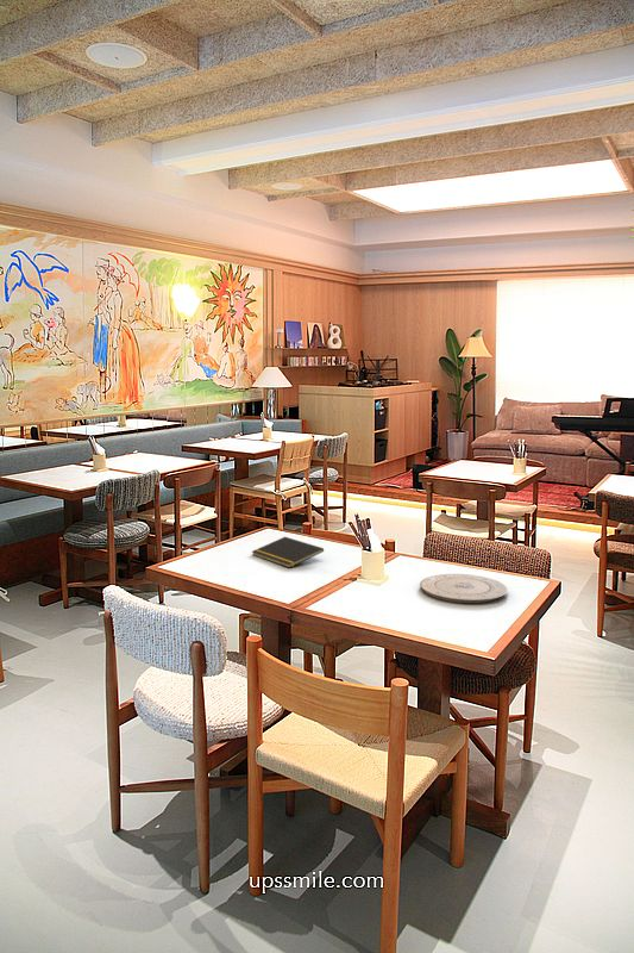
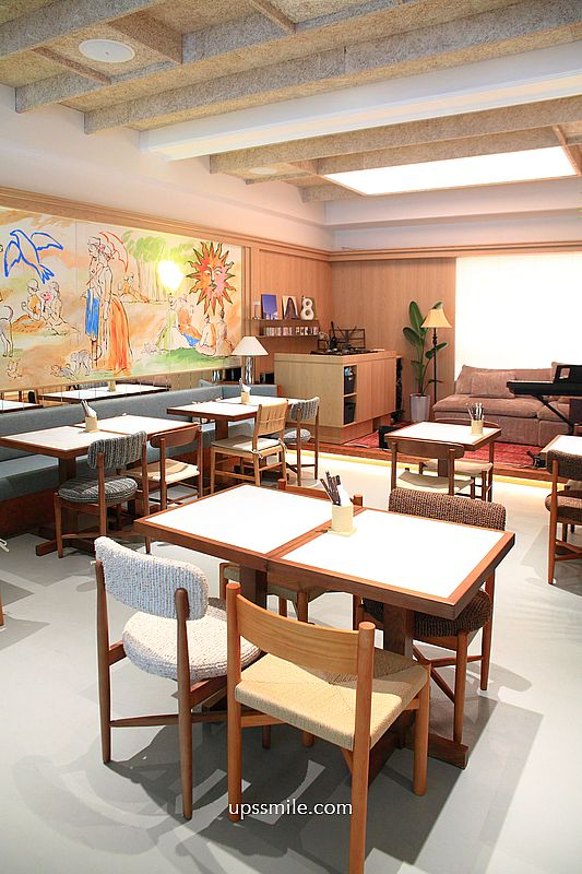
- plate (463, 587)
- notepad (287, 552)
